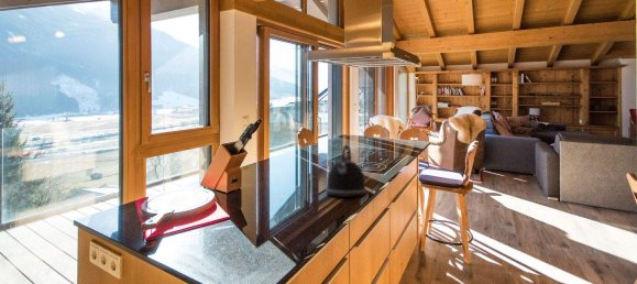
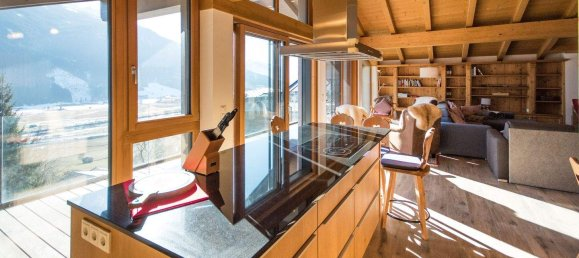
- kettle (345, 168)
